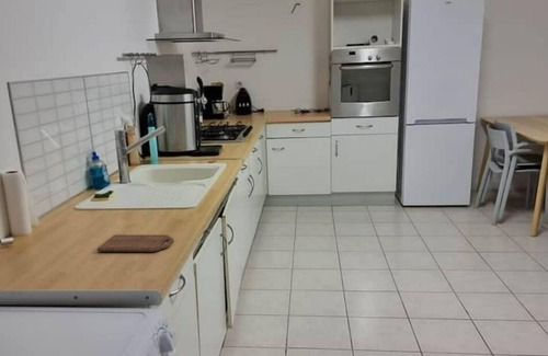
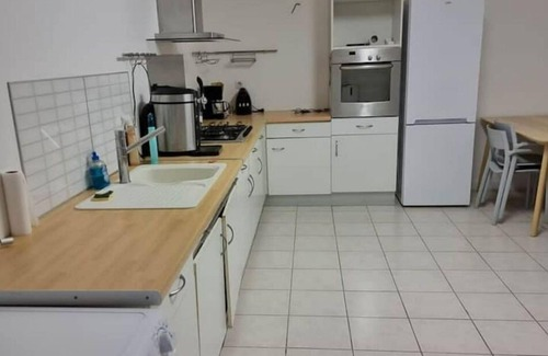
- cutting board (138, 242)
